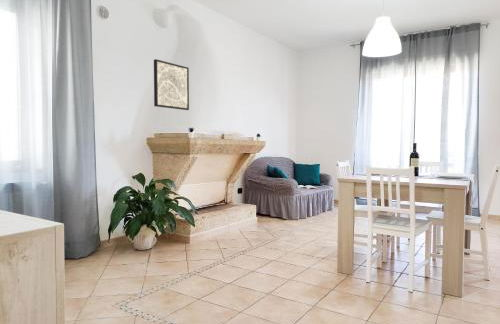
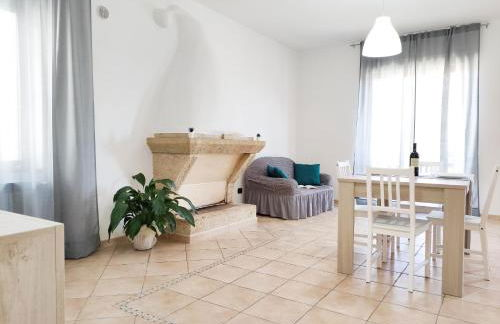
- wall art (172, 86)
